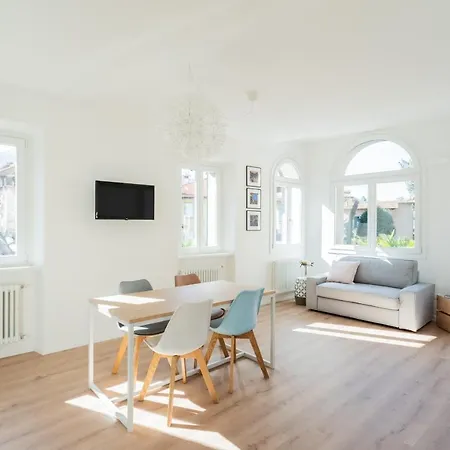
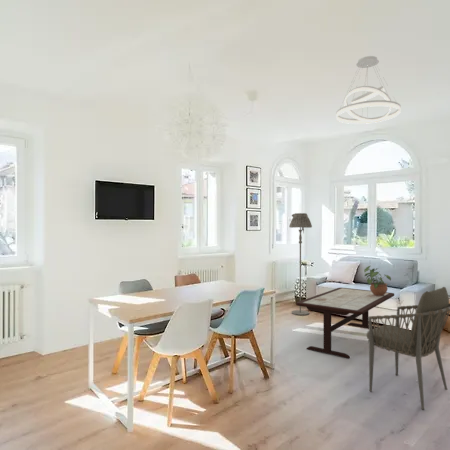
+ pendant light (367, 89)
+ floor lamp (300, 263)
+ potted plant (374, 280)
+ armchair (409, 338)
+ coffee table (348, 318)
